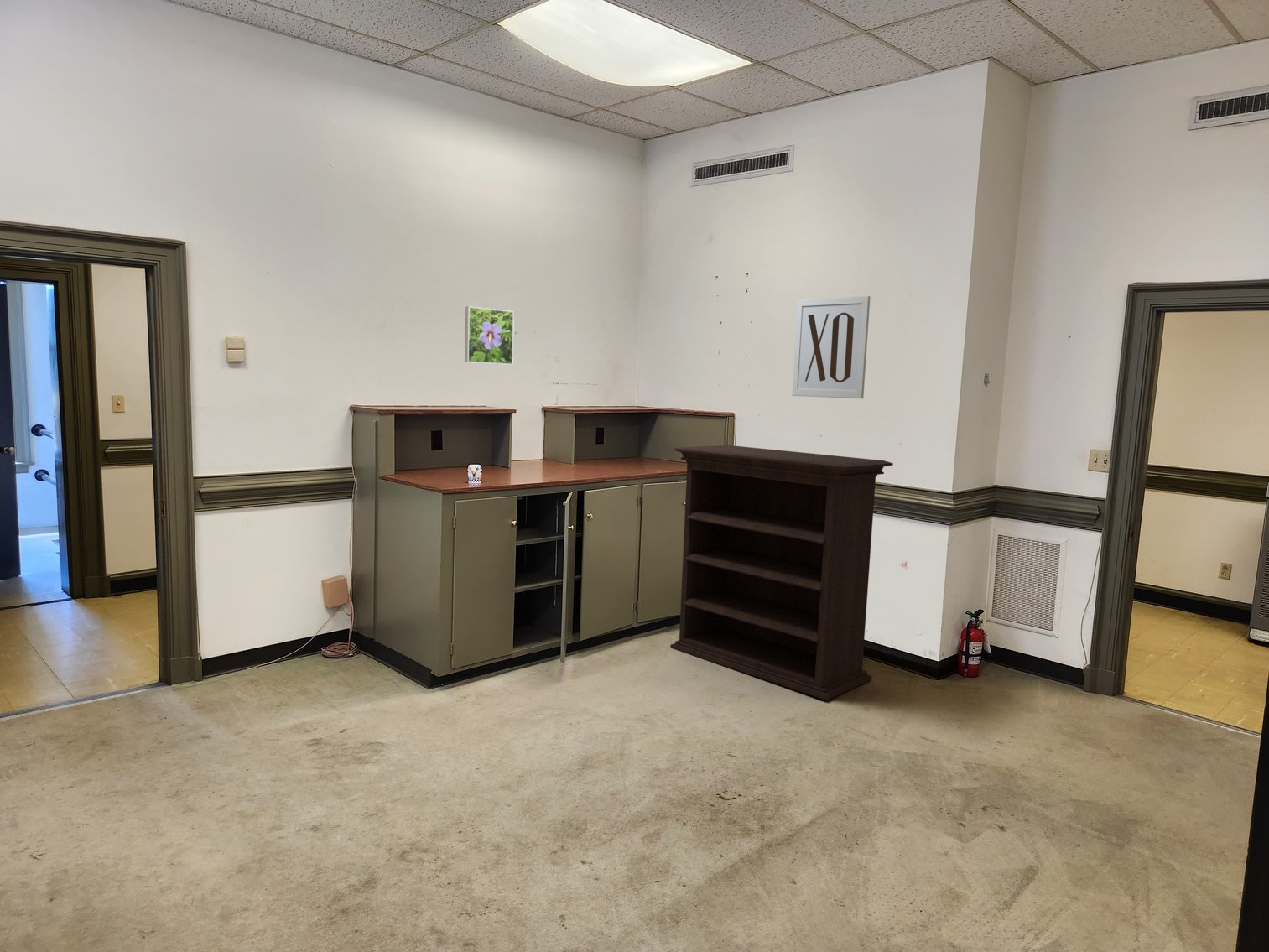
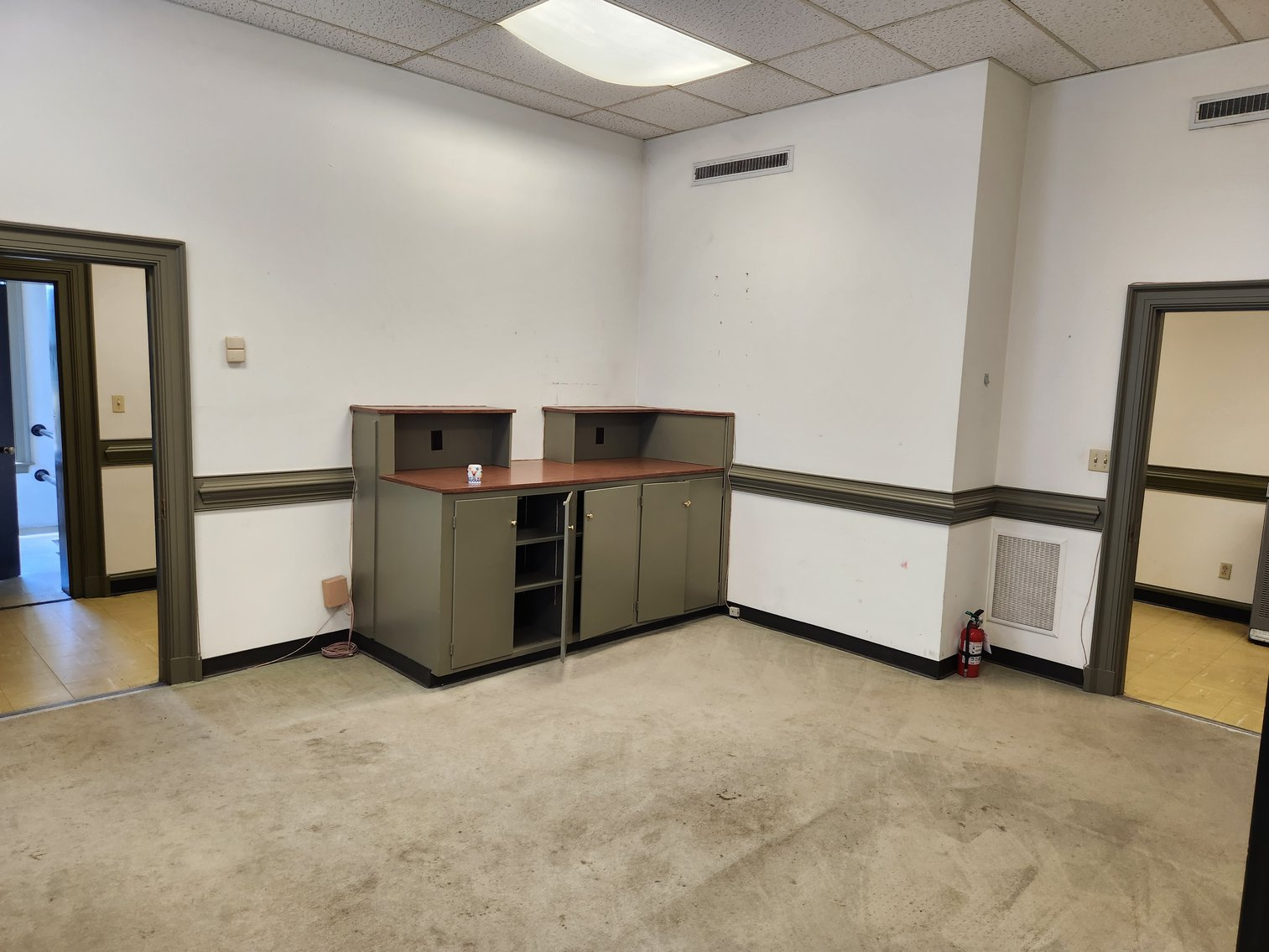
- wall art (830, 347)
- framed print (490, 336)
- bookshelf (772, 559)
